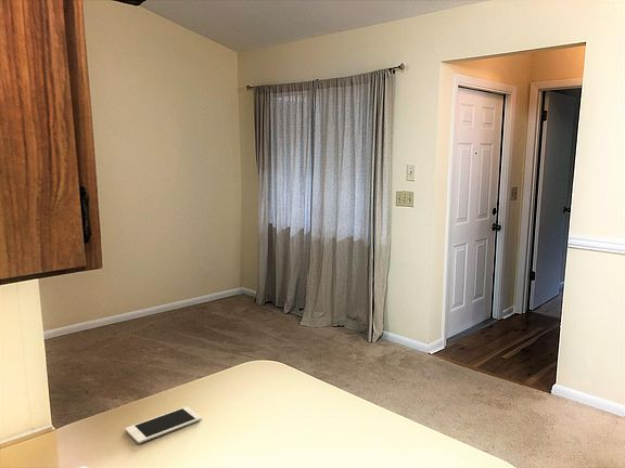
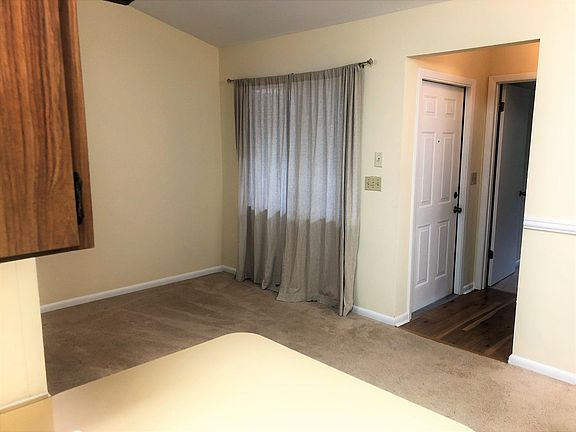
- cell phone (164, 424)
